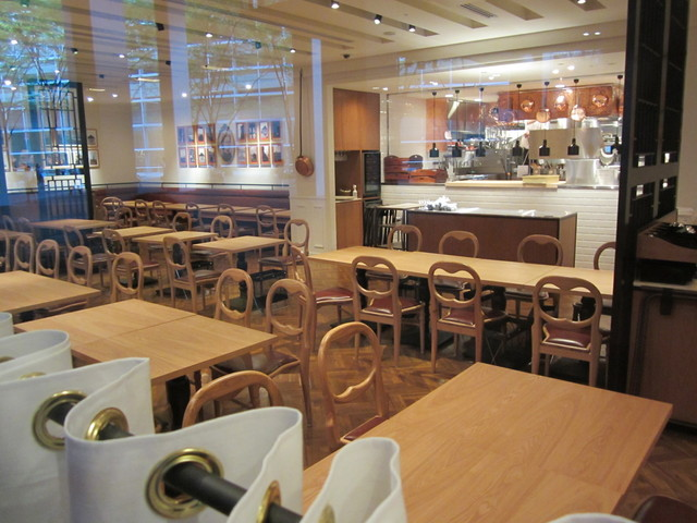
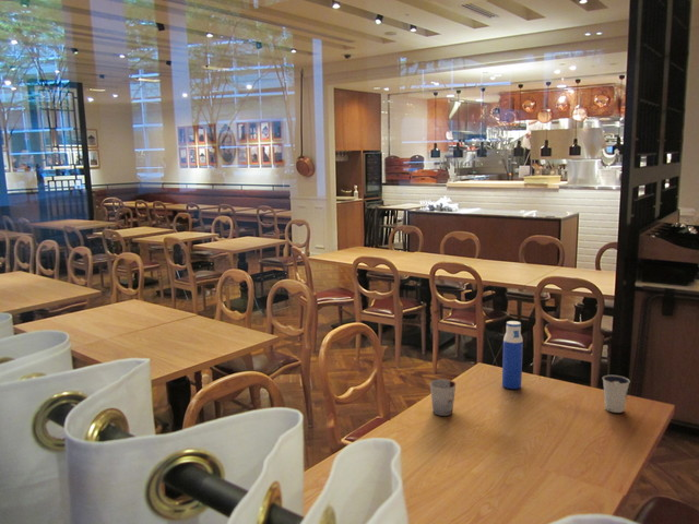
+ dixie cup (615, 394)
+ cup (445, 396)
+ water bottle (512, 354)
